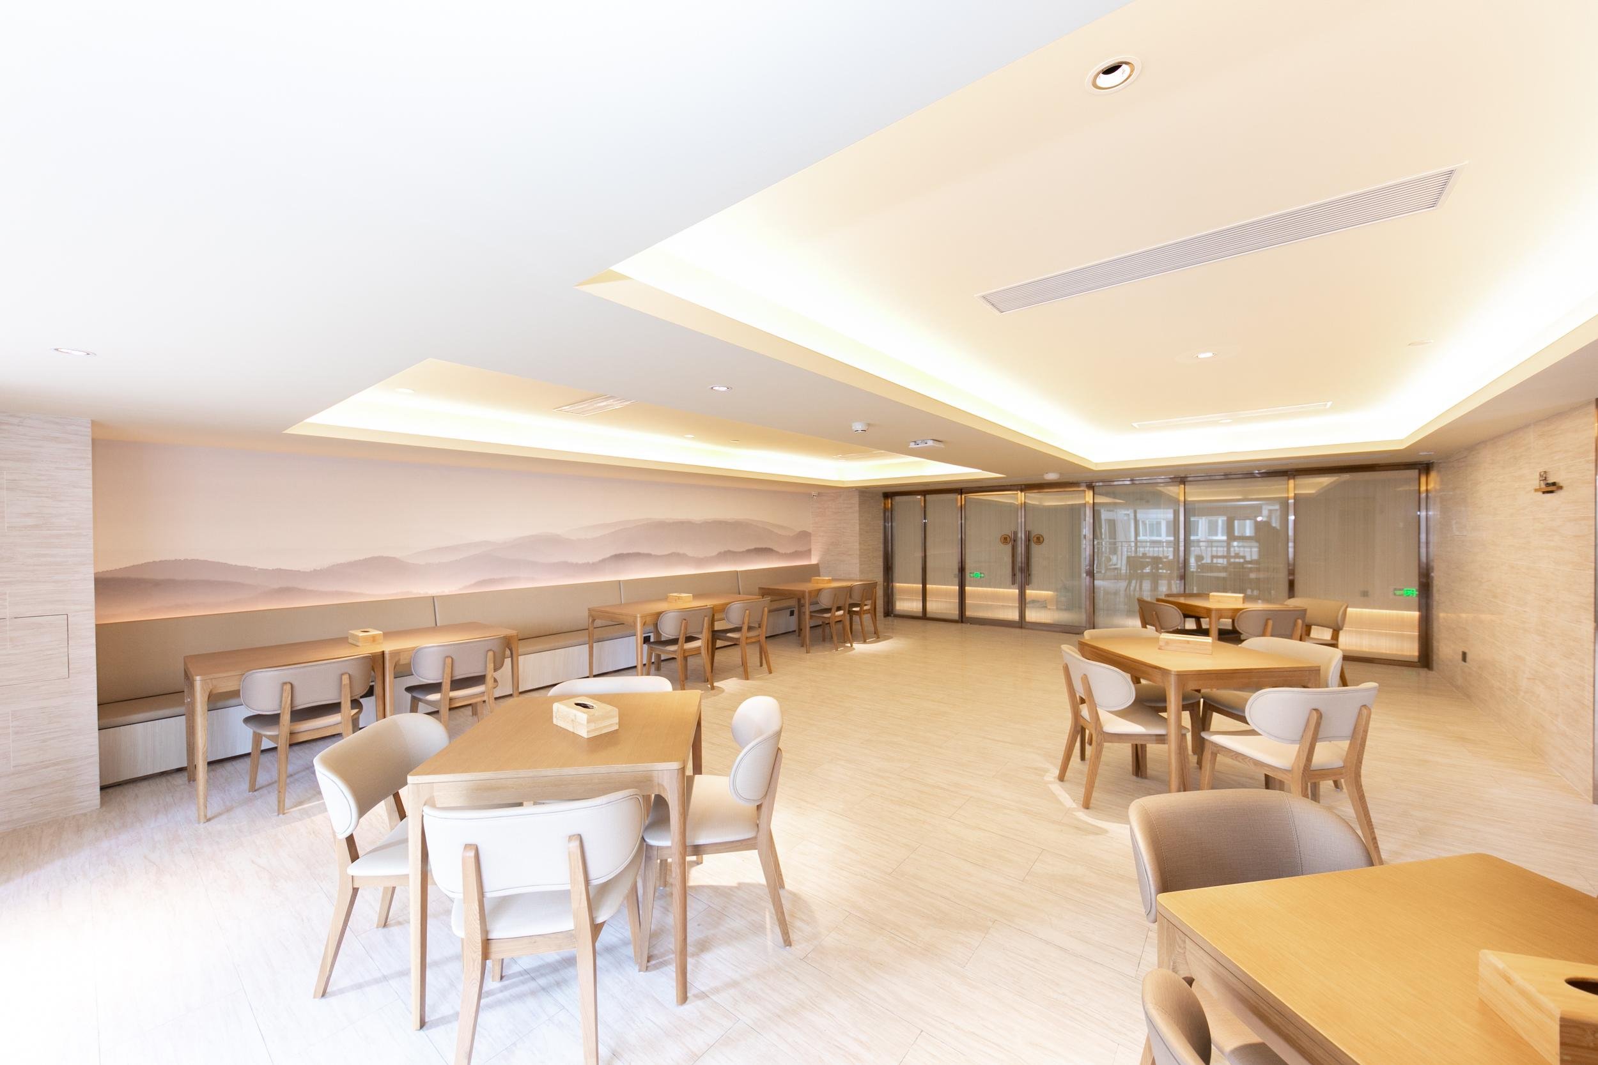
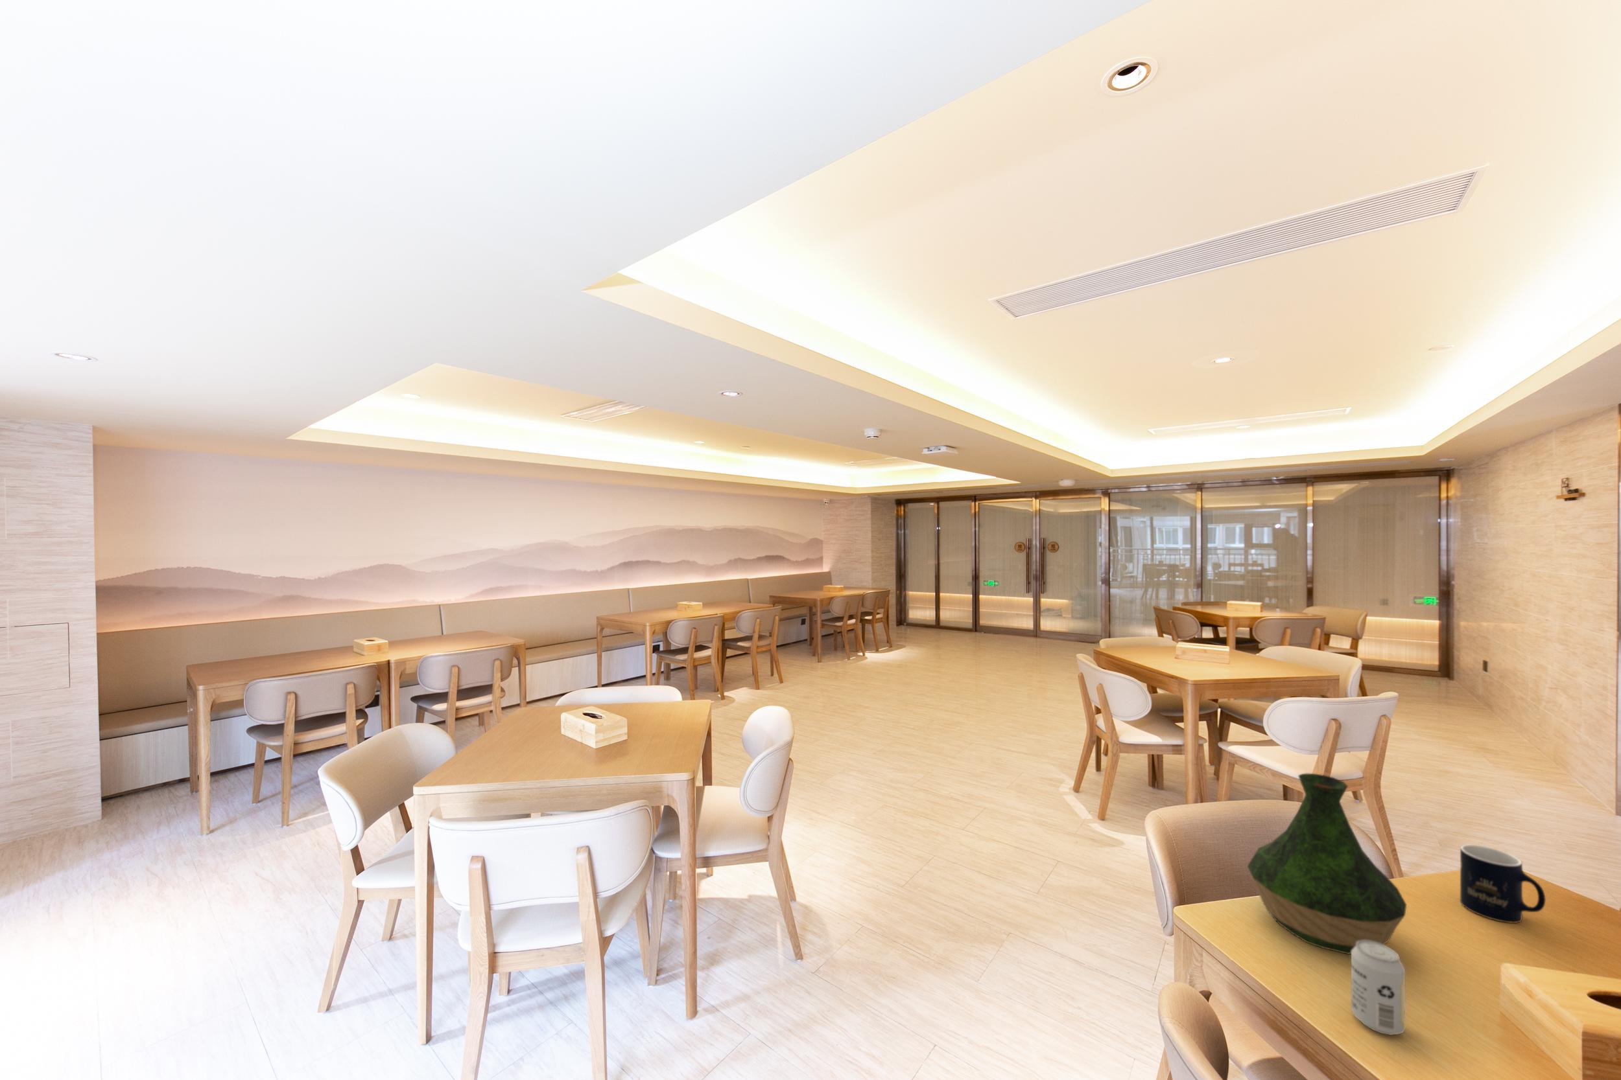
+ beverage can (1377, 987)
+ mug (1502, 885)
+ vase (1322, 853)
